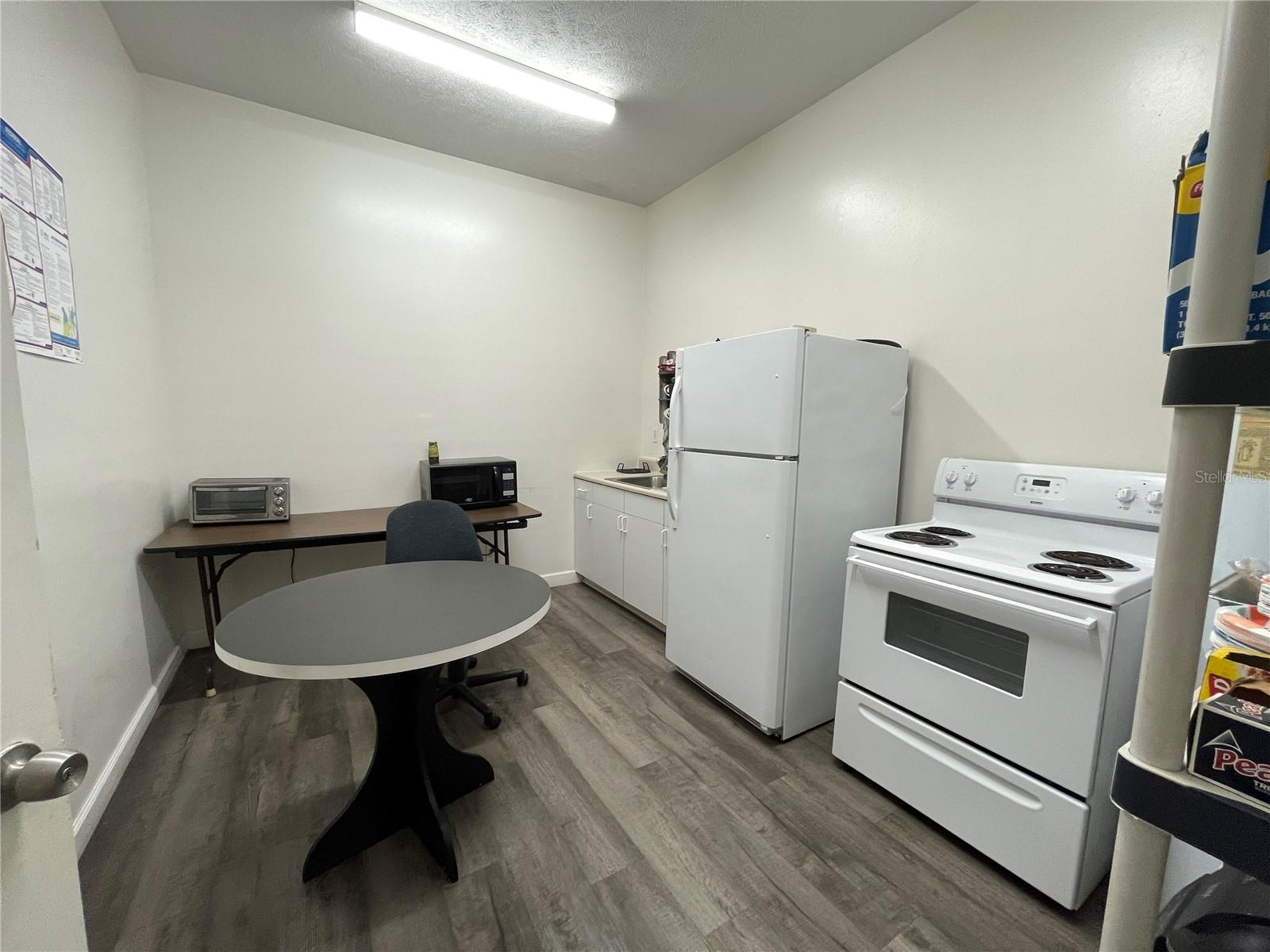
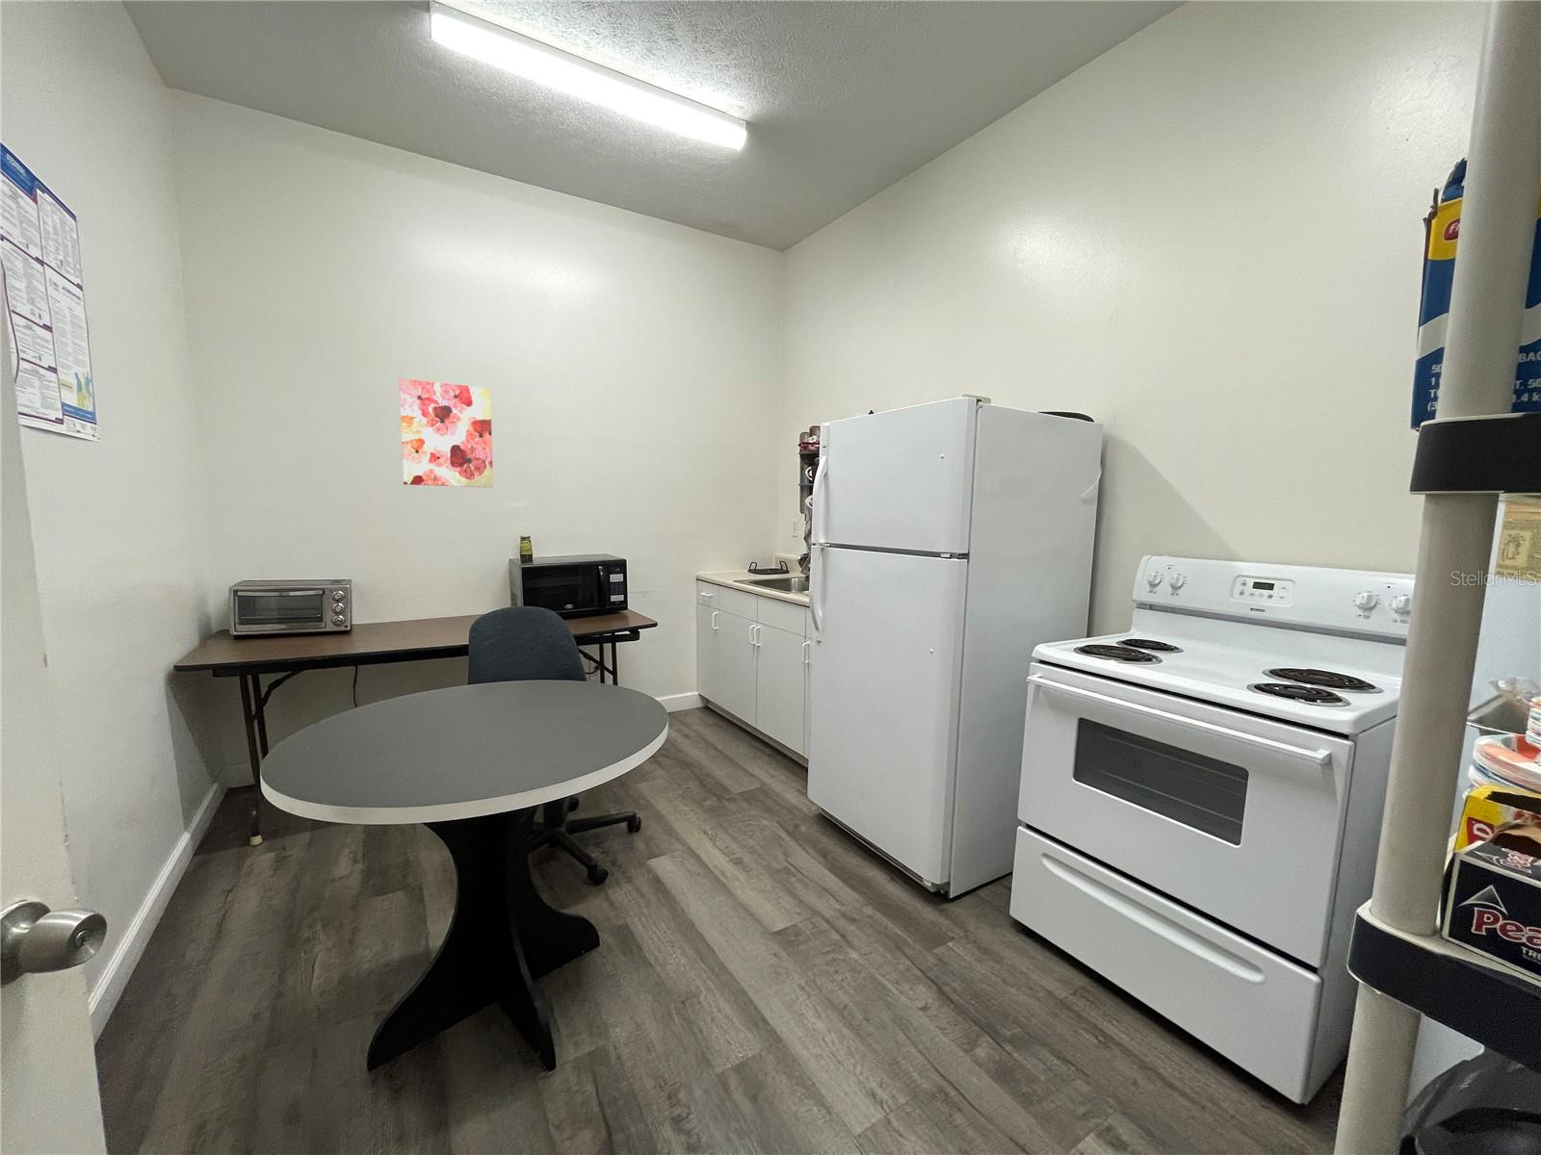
+ wall art (448, 436)
